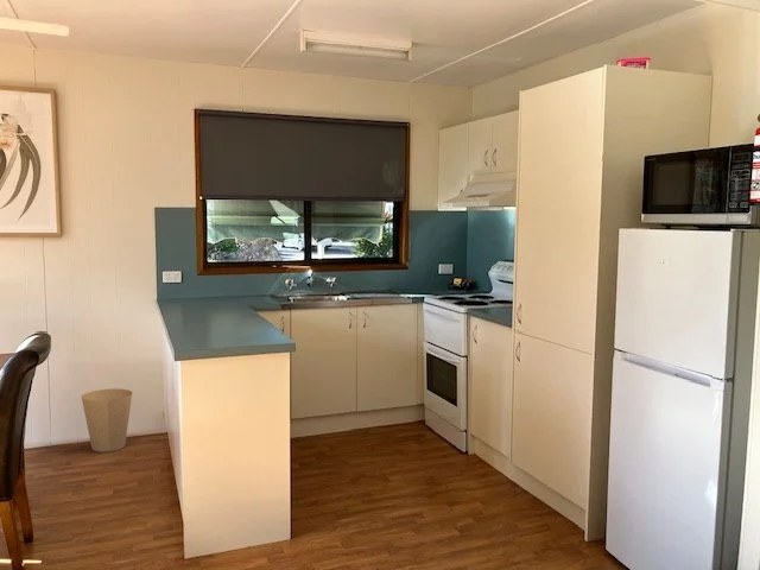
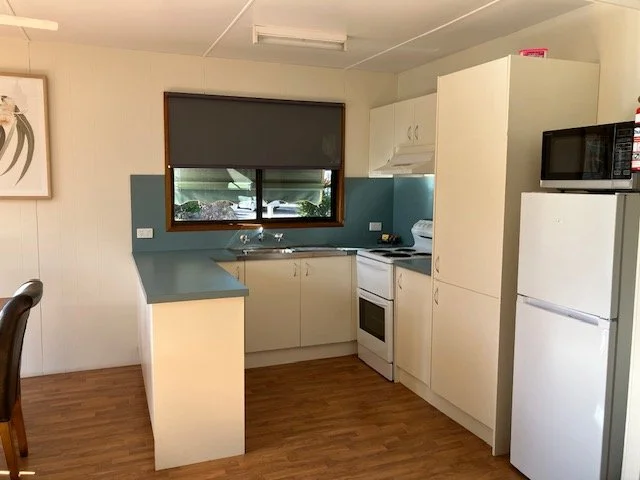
- trash can (107, 420)
